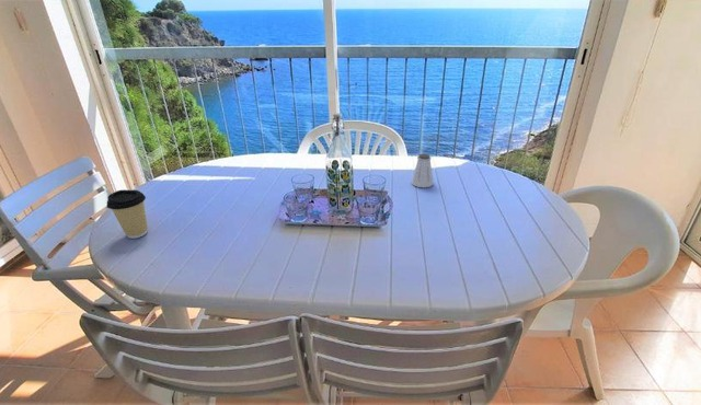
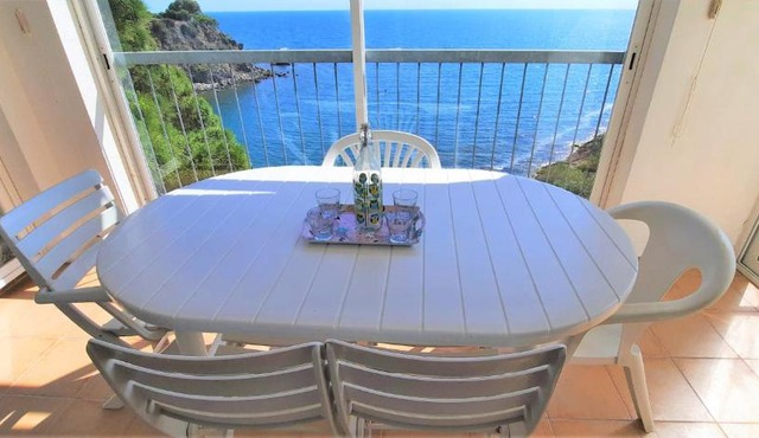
- coffee cup (130, 213)
- saltshaker (423, 169)
